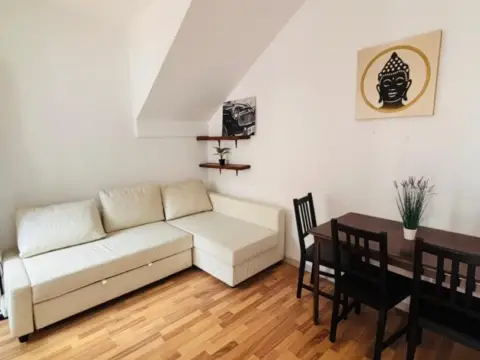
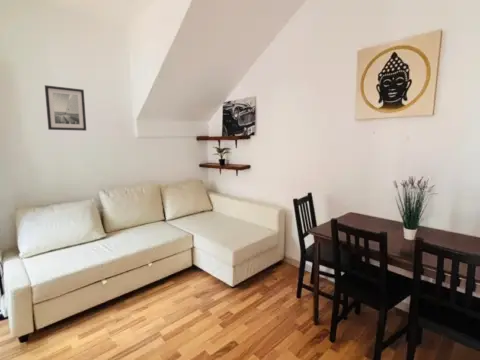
+ wall art (66, 109)
